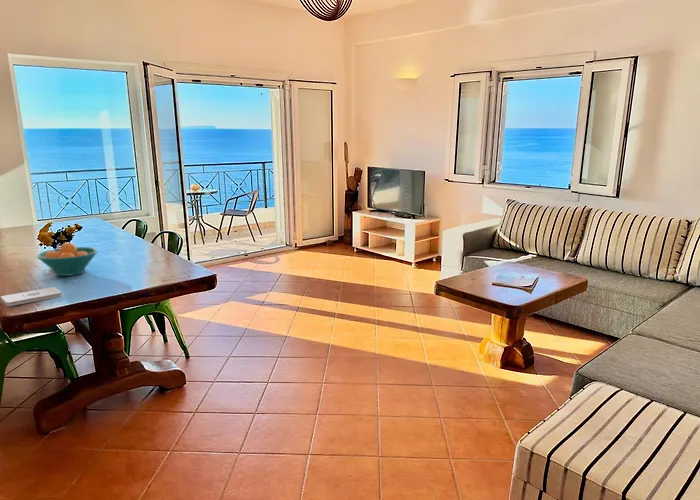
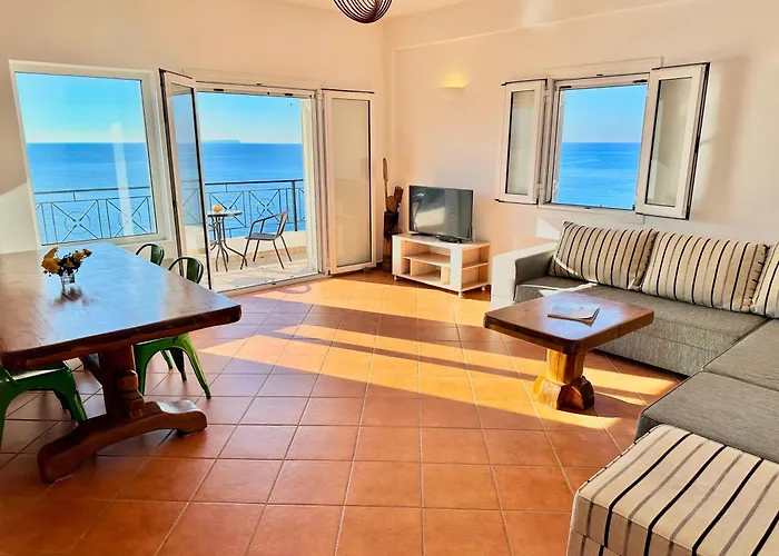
- notepad (32, 296)
- fruit bowl (68, 258)
